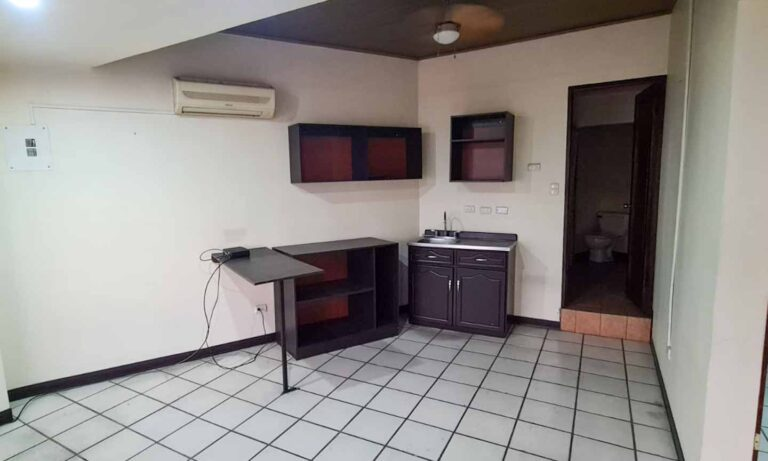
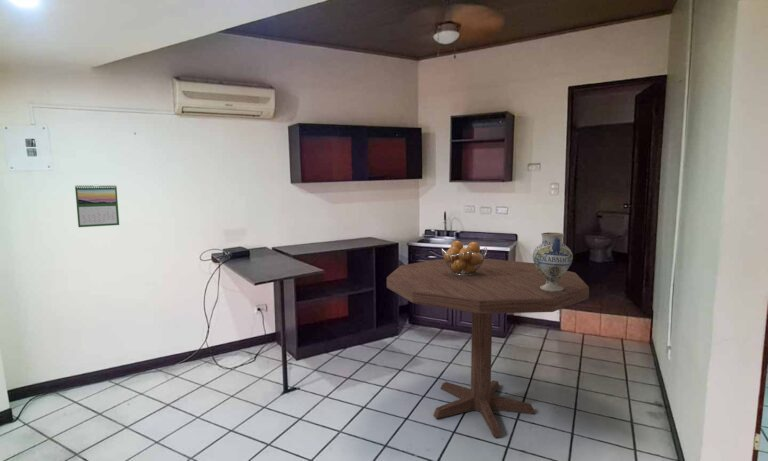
+ dining table (481, 341)
+ pitcher (551, 260)
+ calendar (97, 205)
+ fruit basket (463, 257)
